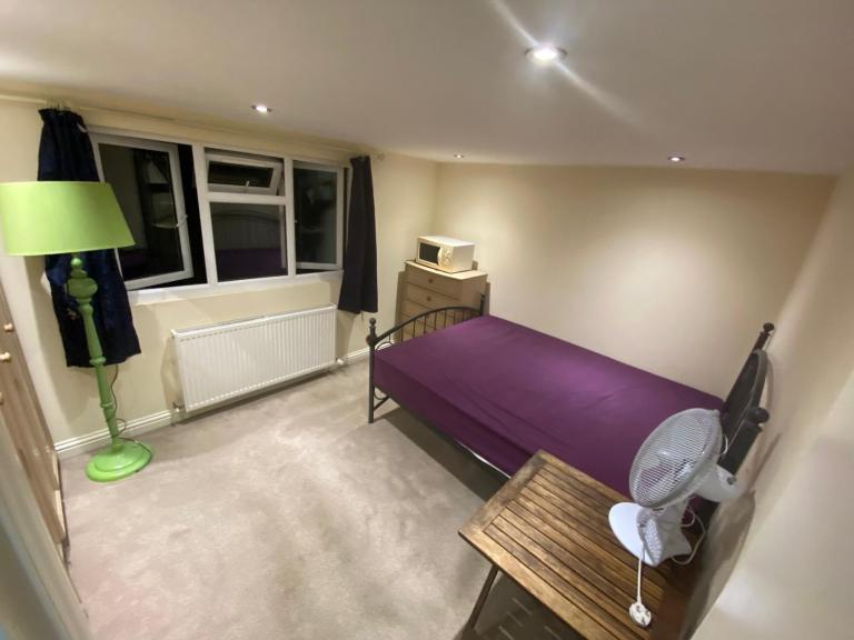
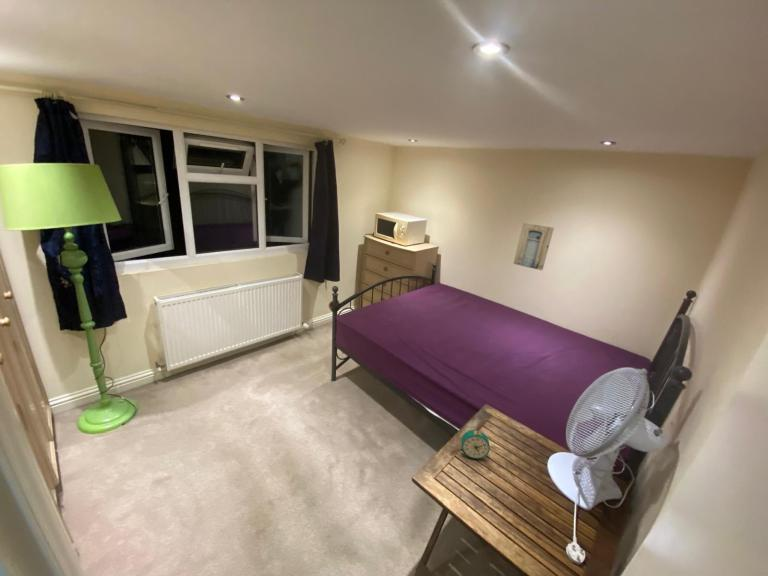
+ alarm clock (475, 442)
+ wall art (532, 246)
